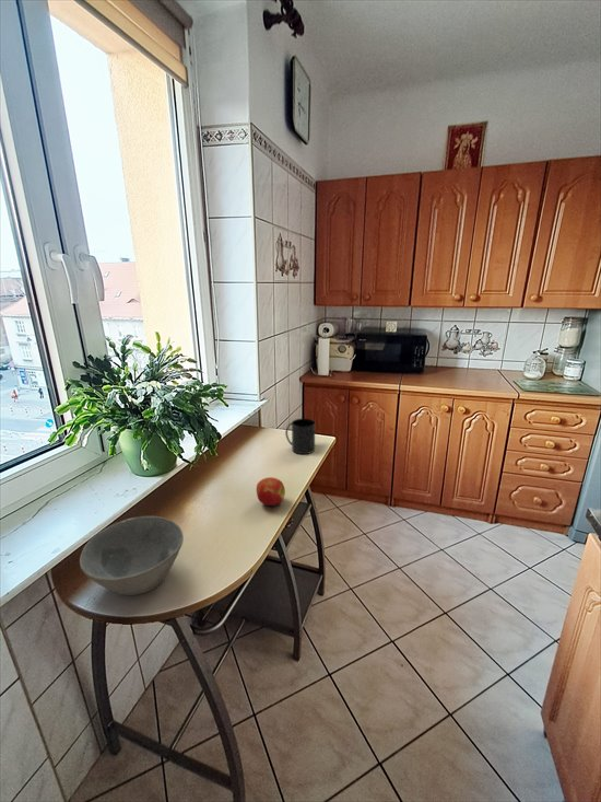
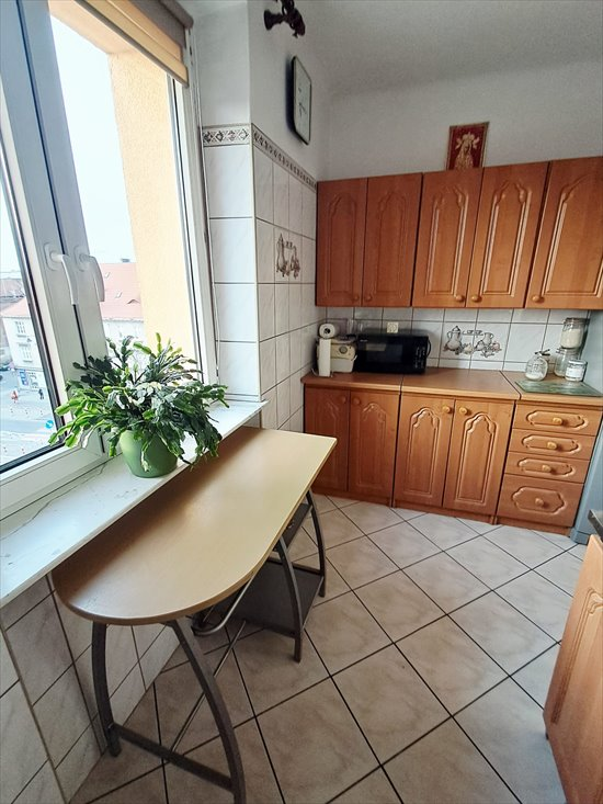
- mug (299, 435)
- bowl (135, 560)
- apple (270, 490)
